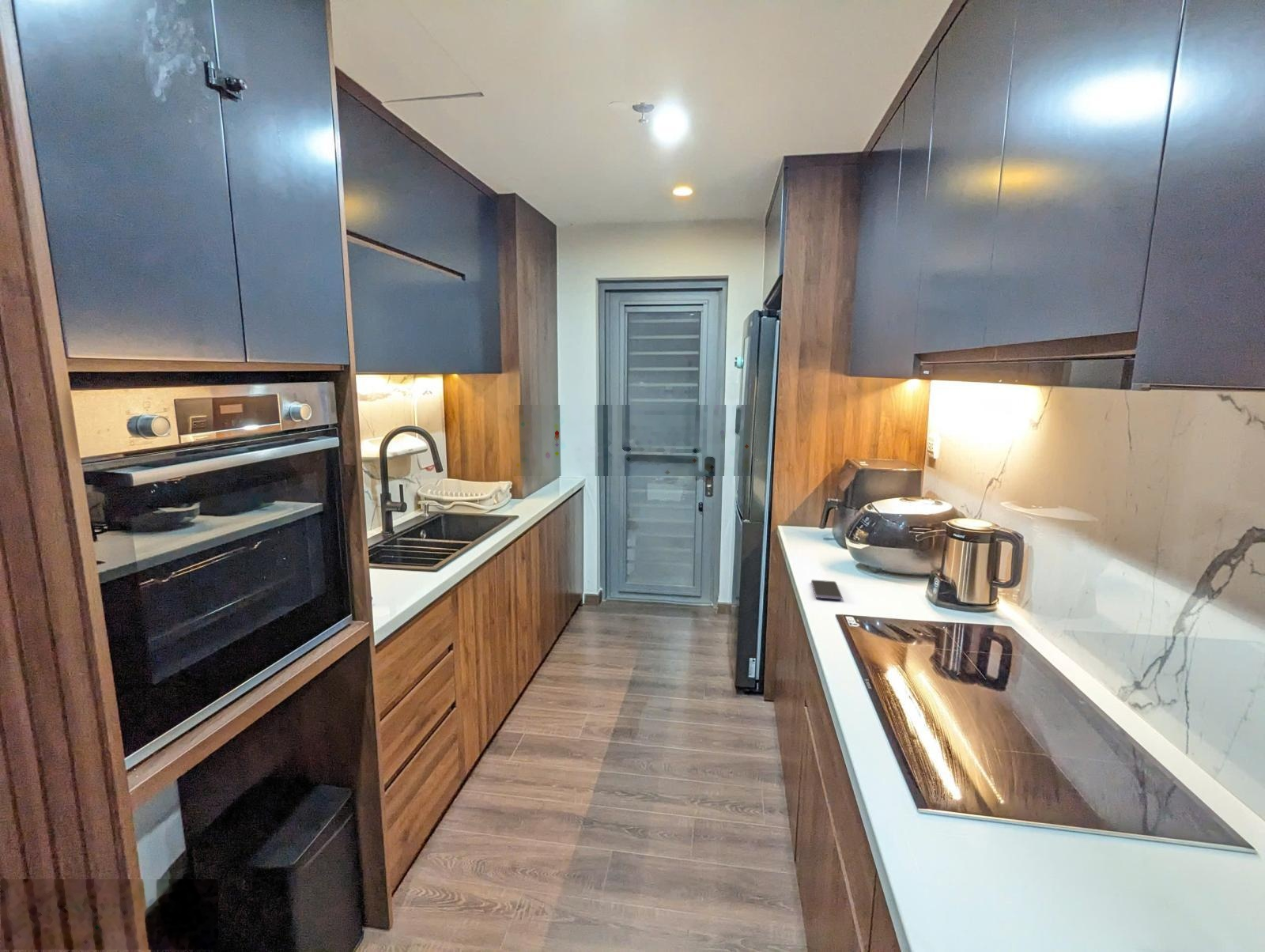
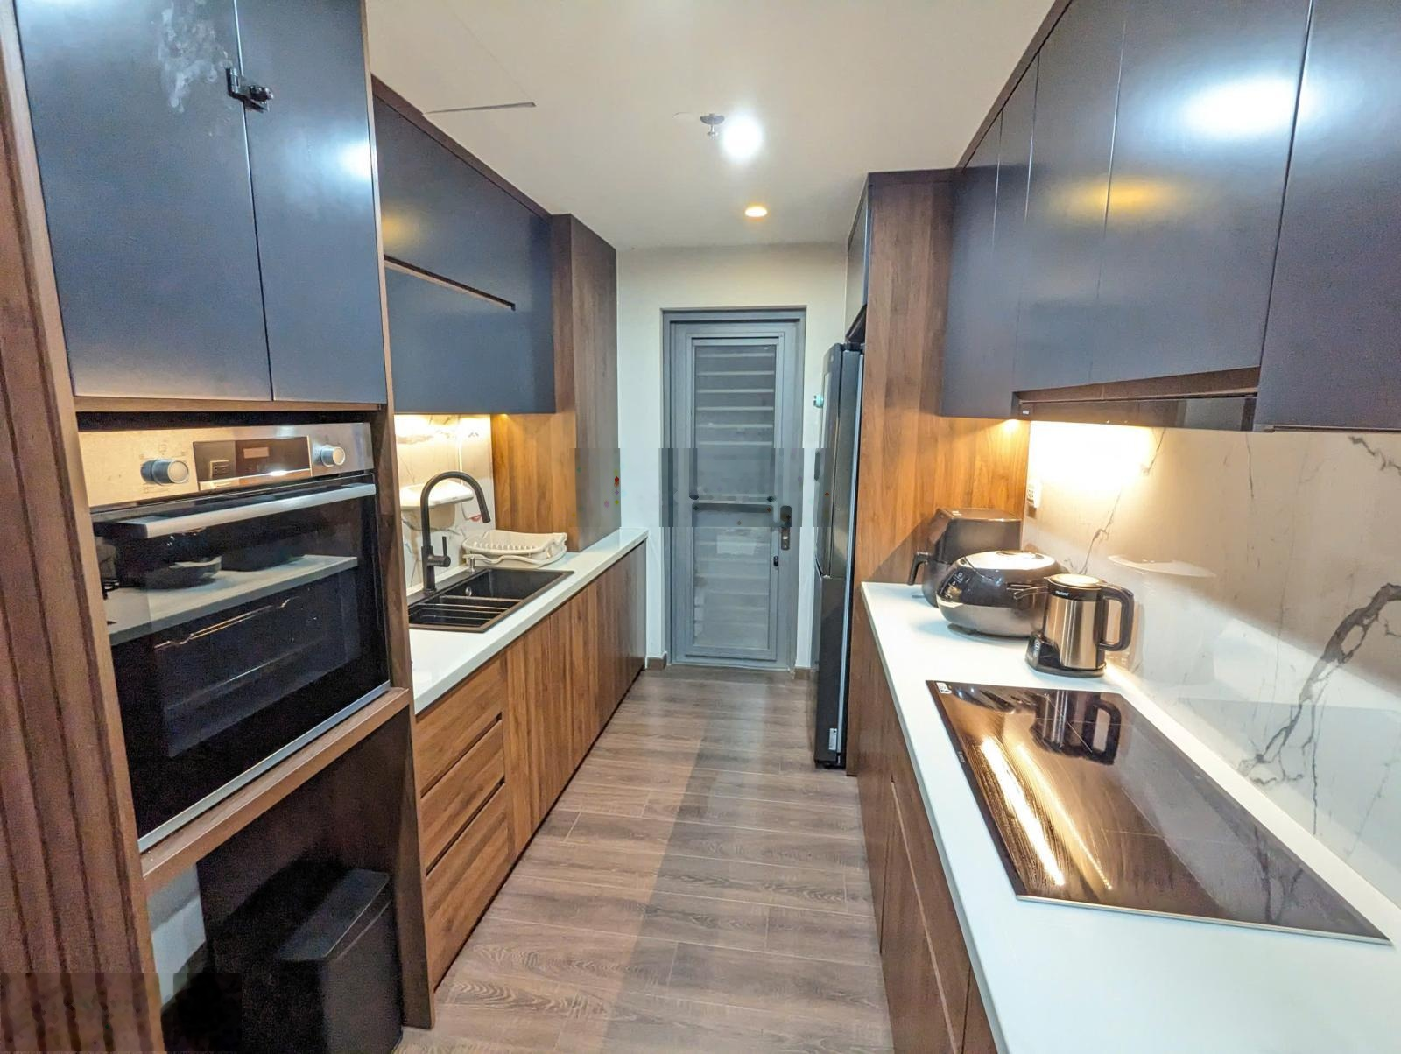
- smartphone (825, 589)
